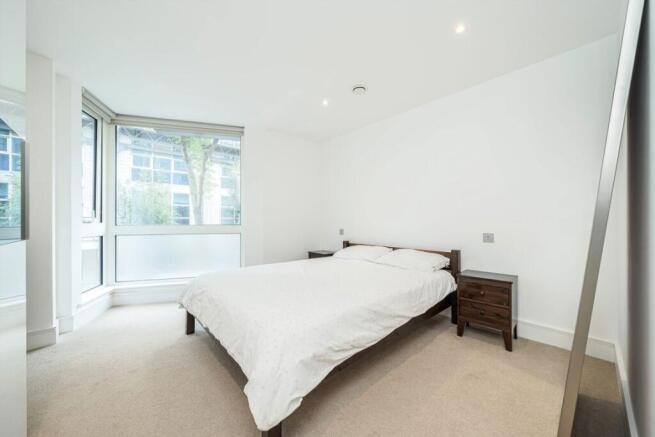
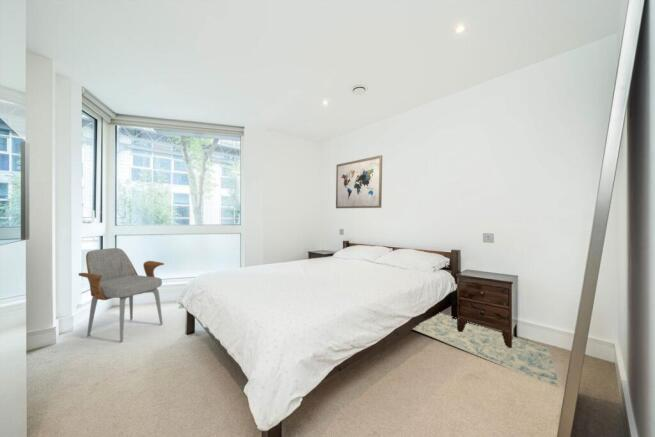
+ wall art (356, 184)
+ armchair (122, 290)
+ rug (489, 342)
